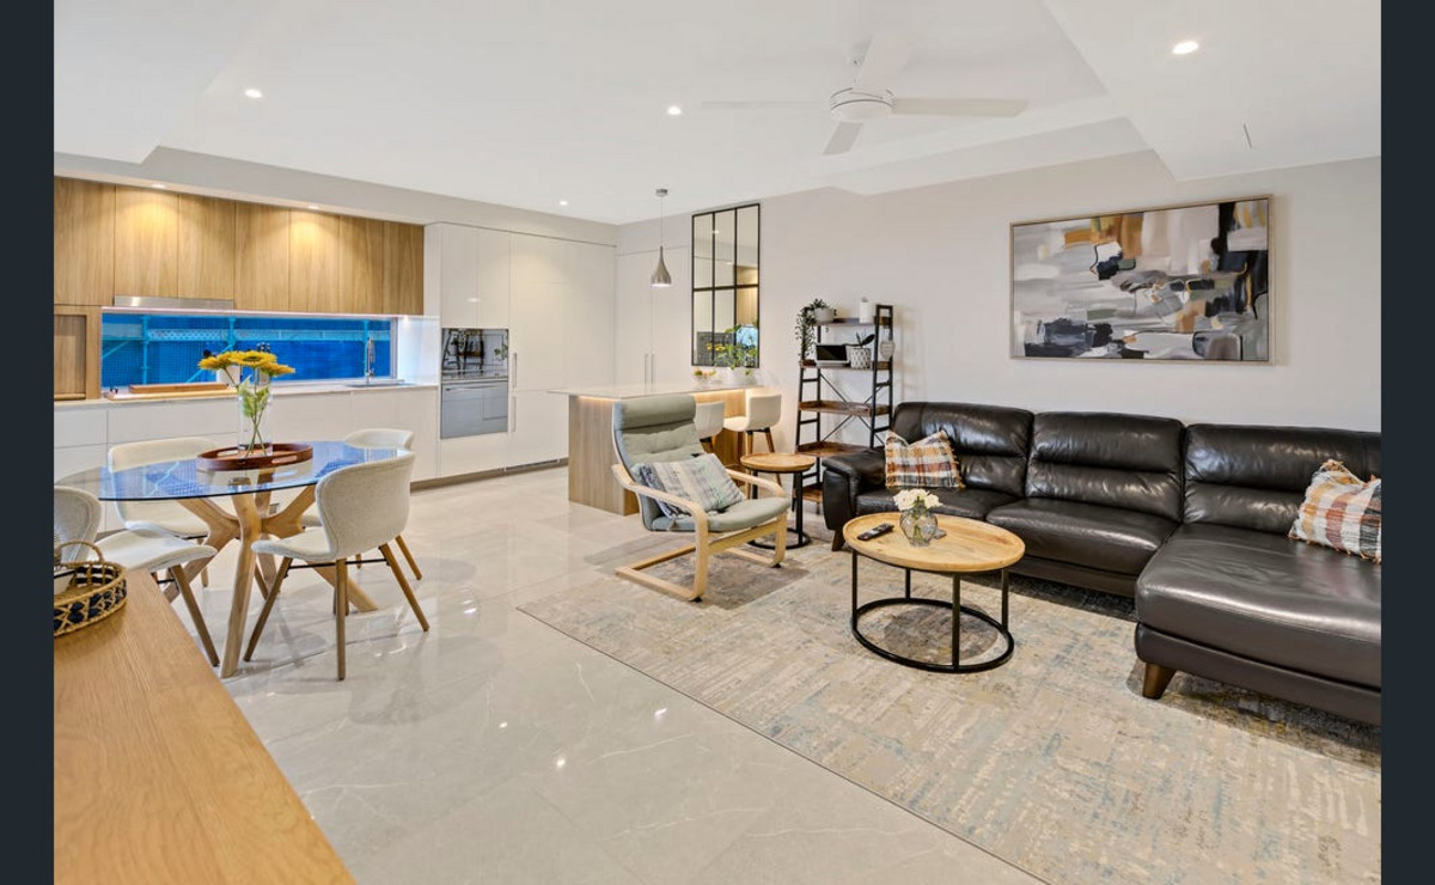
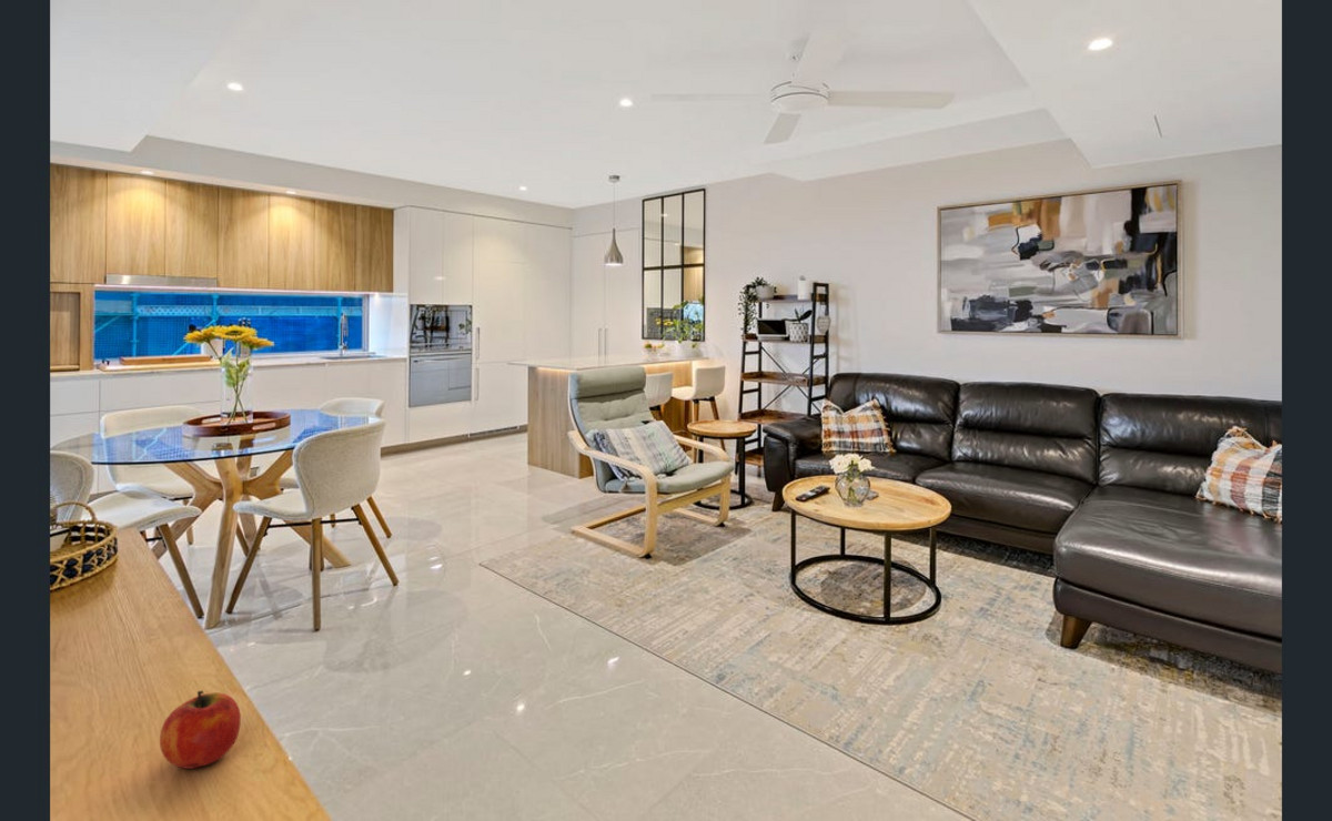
+ fruit (202, 726)
